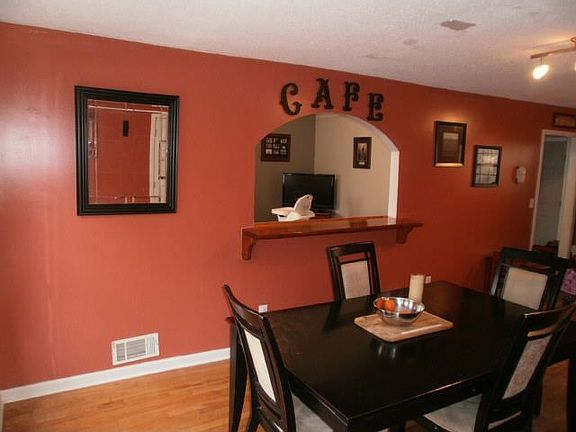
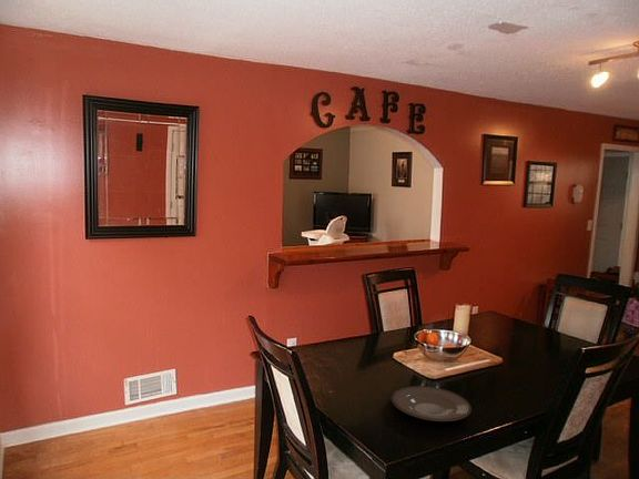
+ plate (429, 406)
